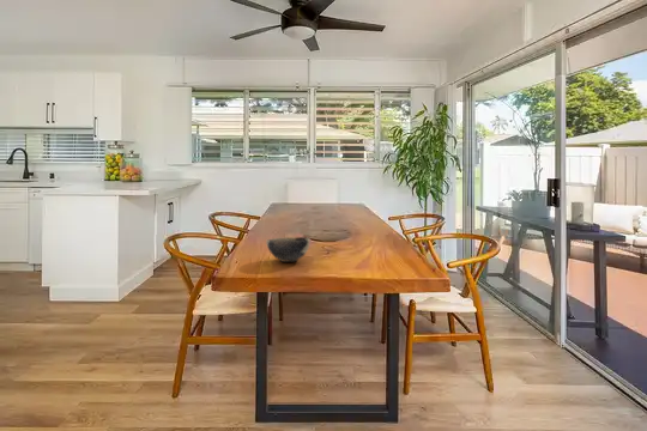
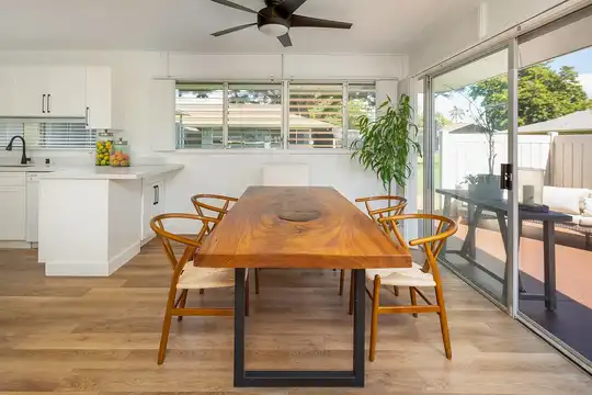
- bowl (288, 249)
